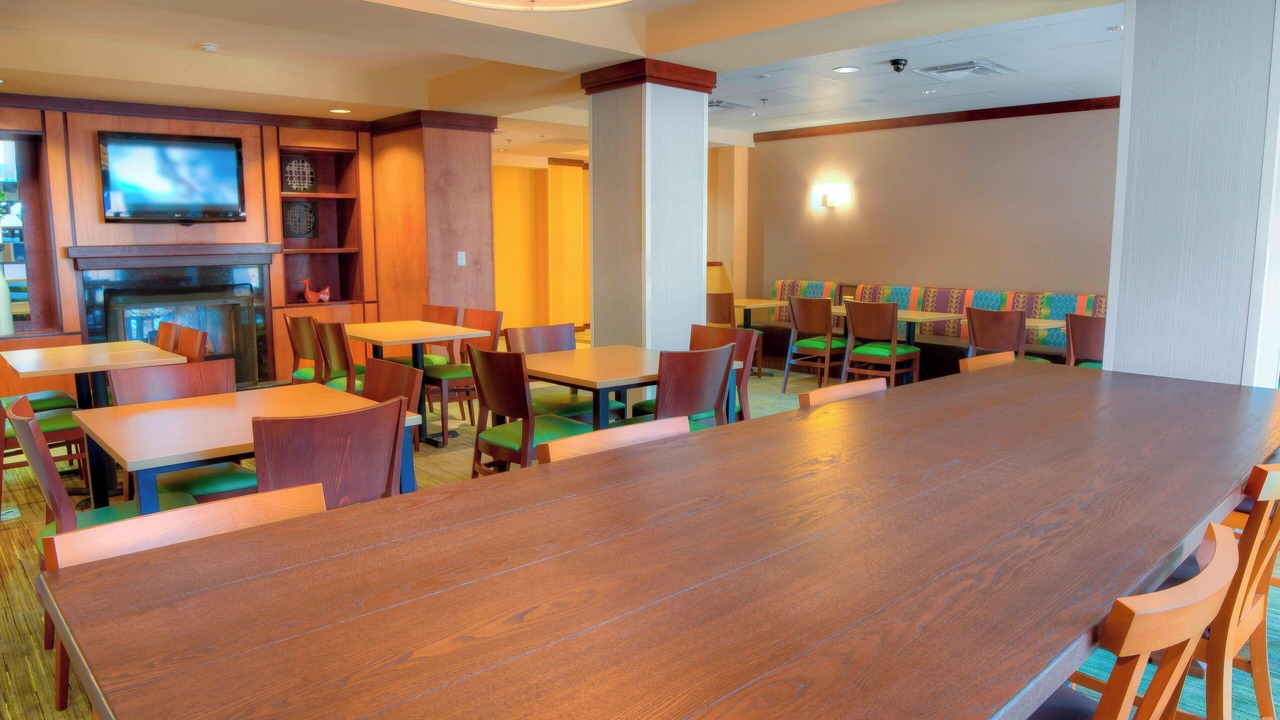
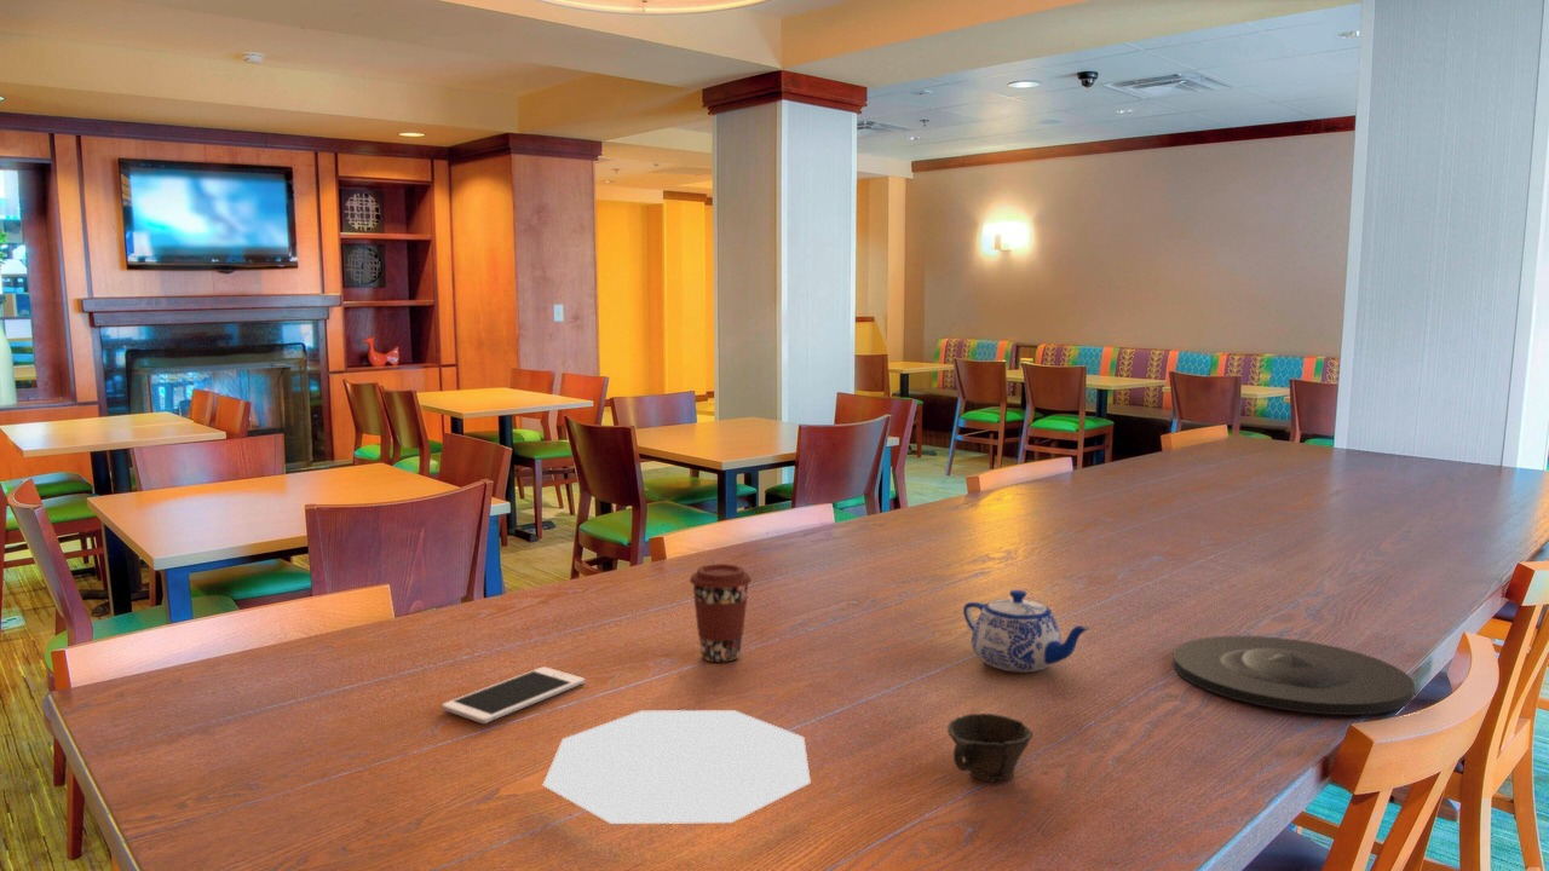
+ cup (985, 750)
+ coffee cup (720, 612)
+ teapot (1023, 628)
+ plate (1288, 664)
+ cell phone (516, 693)
+ plate (680, 755)
